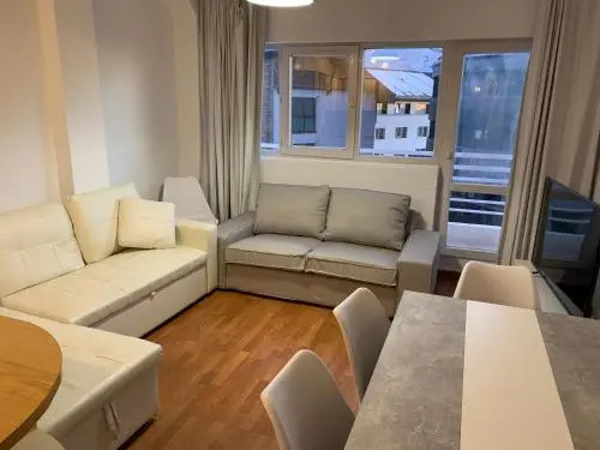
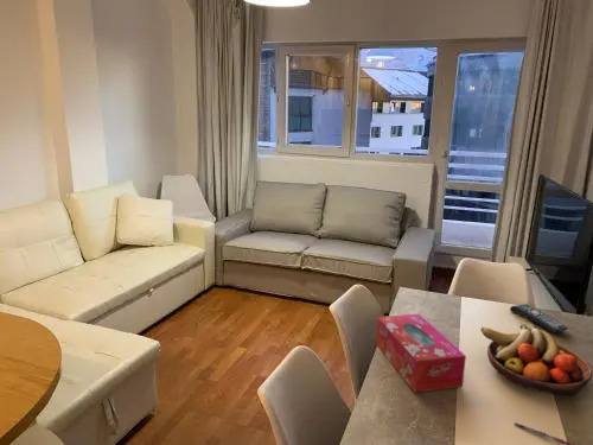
+ tissue box (416, 349)
+ pen (543, 433)
+ fruit bowl (536, 354)
+ remote control (537, 317)
